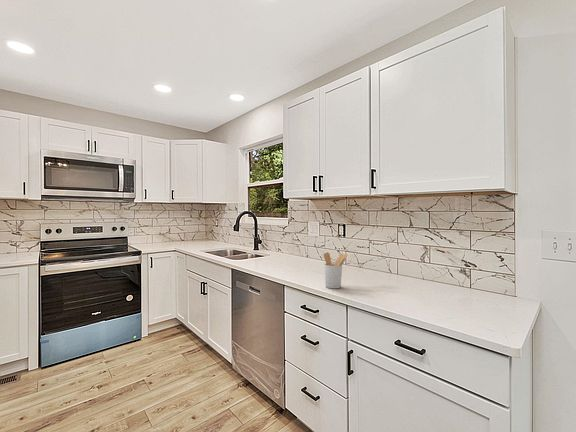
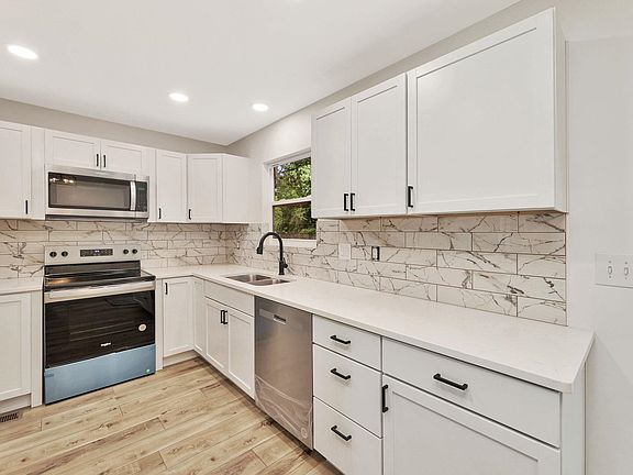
- utensil holder (336, 269)
